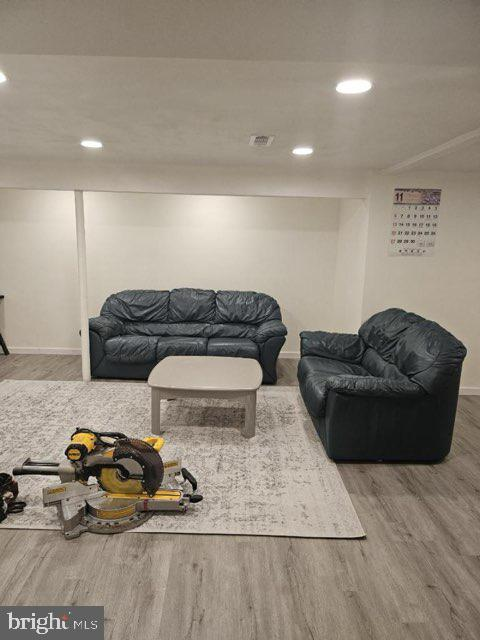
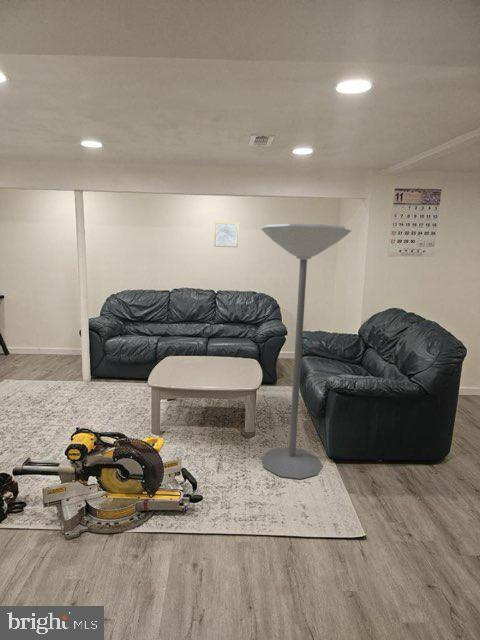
+ floor lamp (298, 350)
+ wall art (226, 235)
